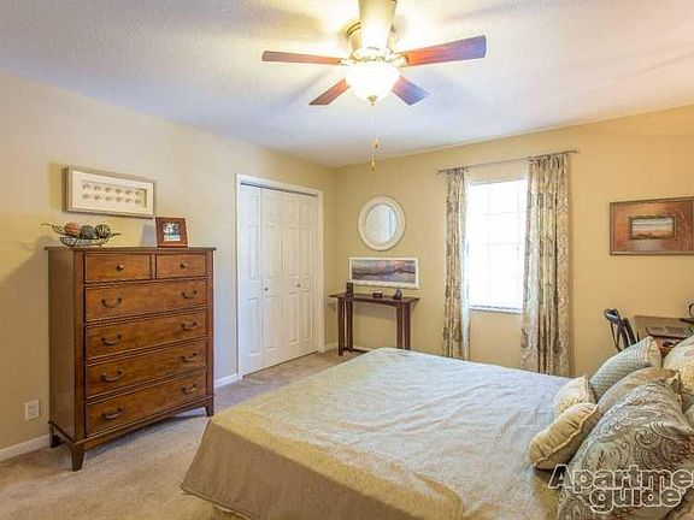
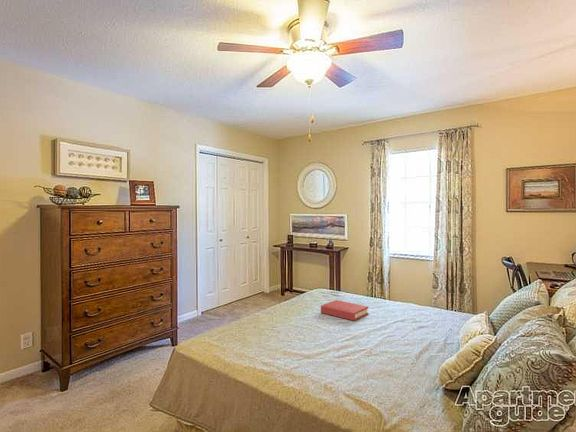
+ hardback book (344, 309)
